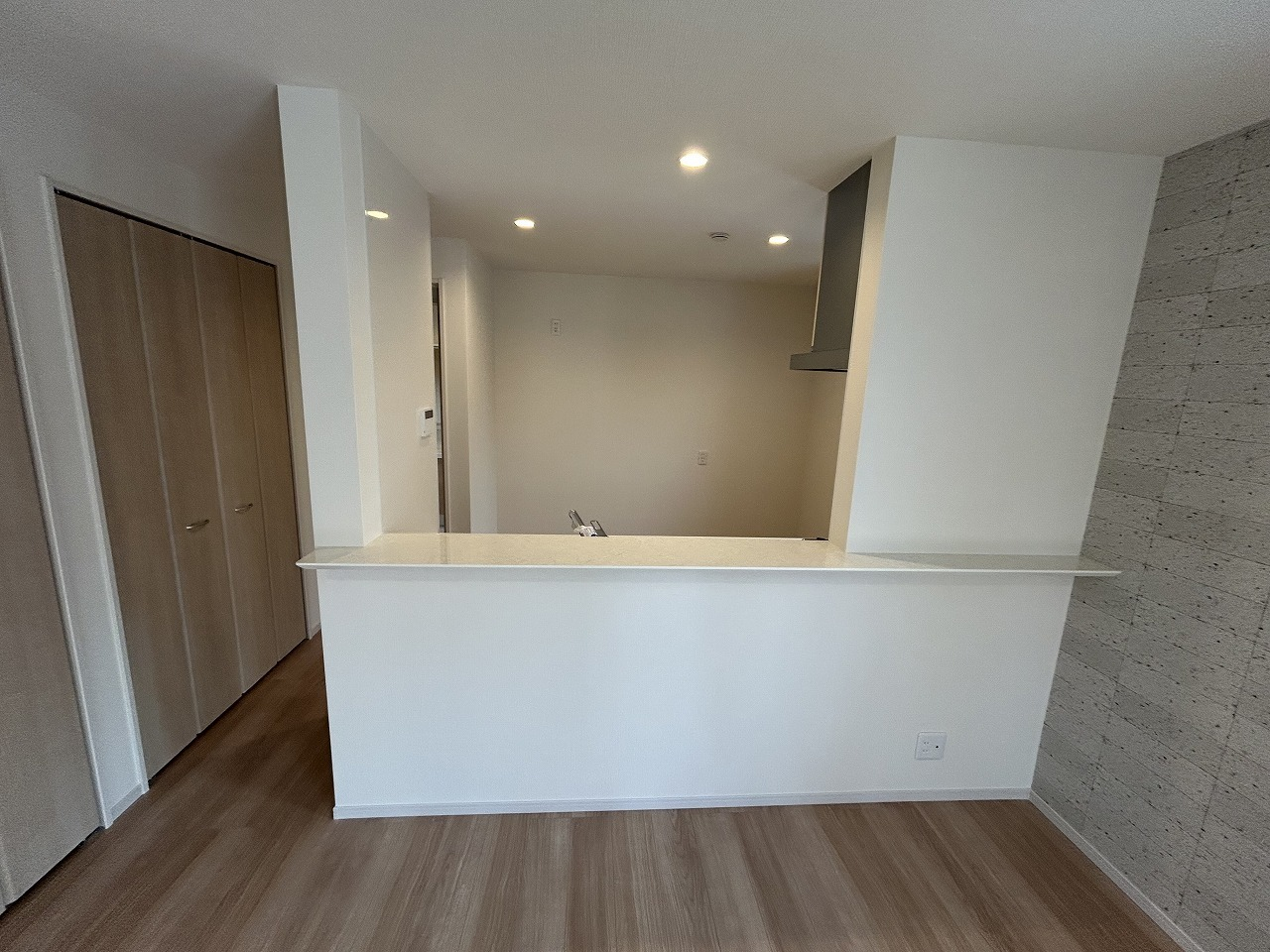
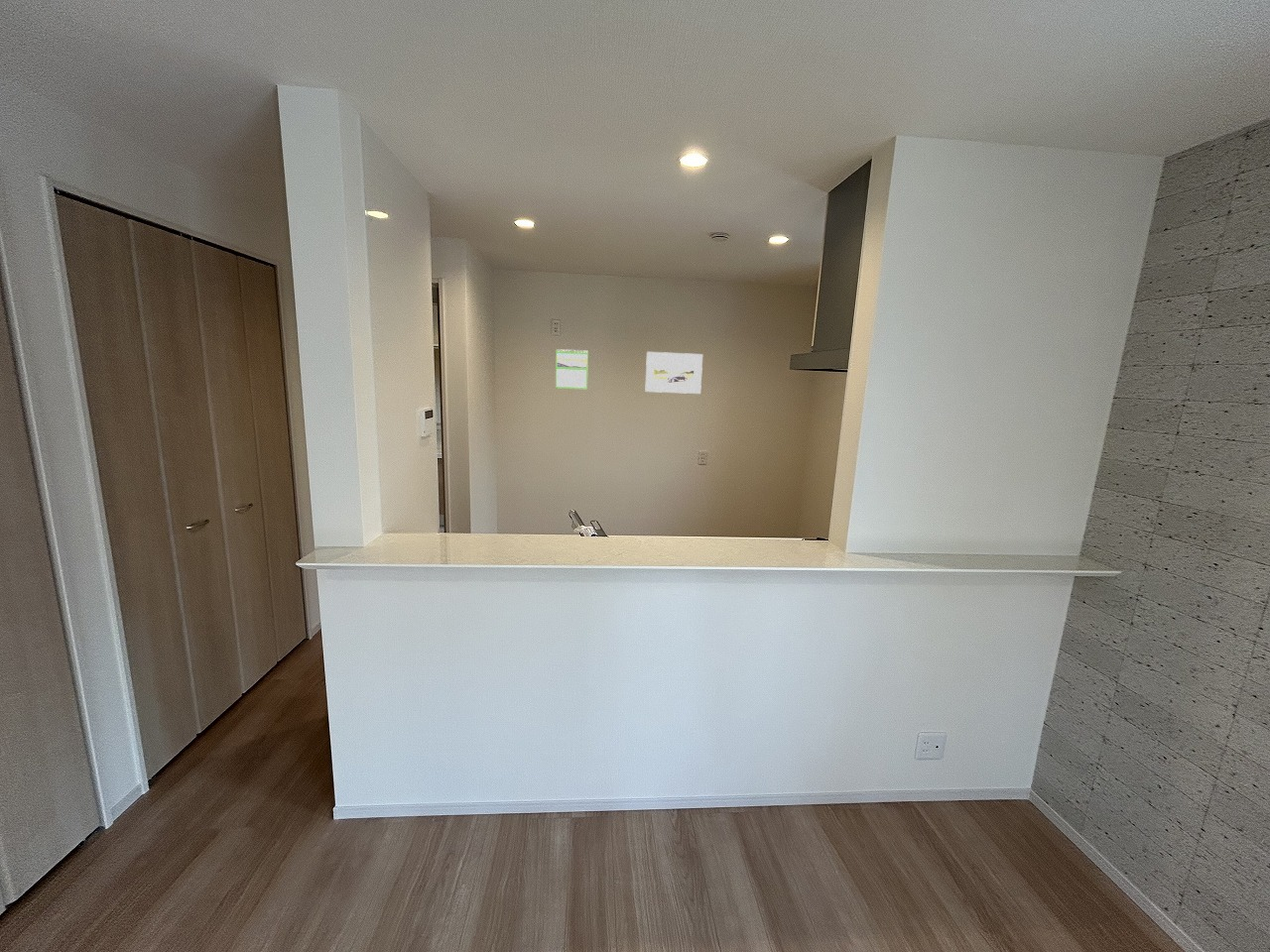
+ calendar (572, 369)
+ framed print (674, 373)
